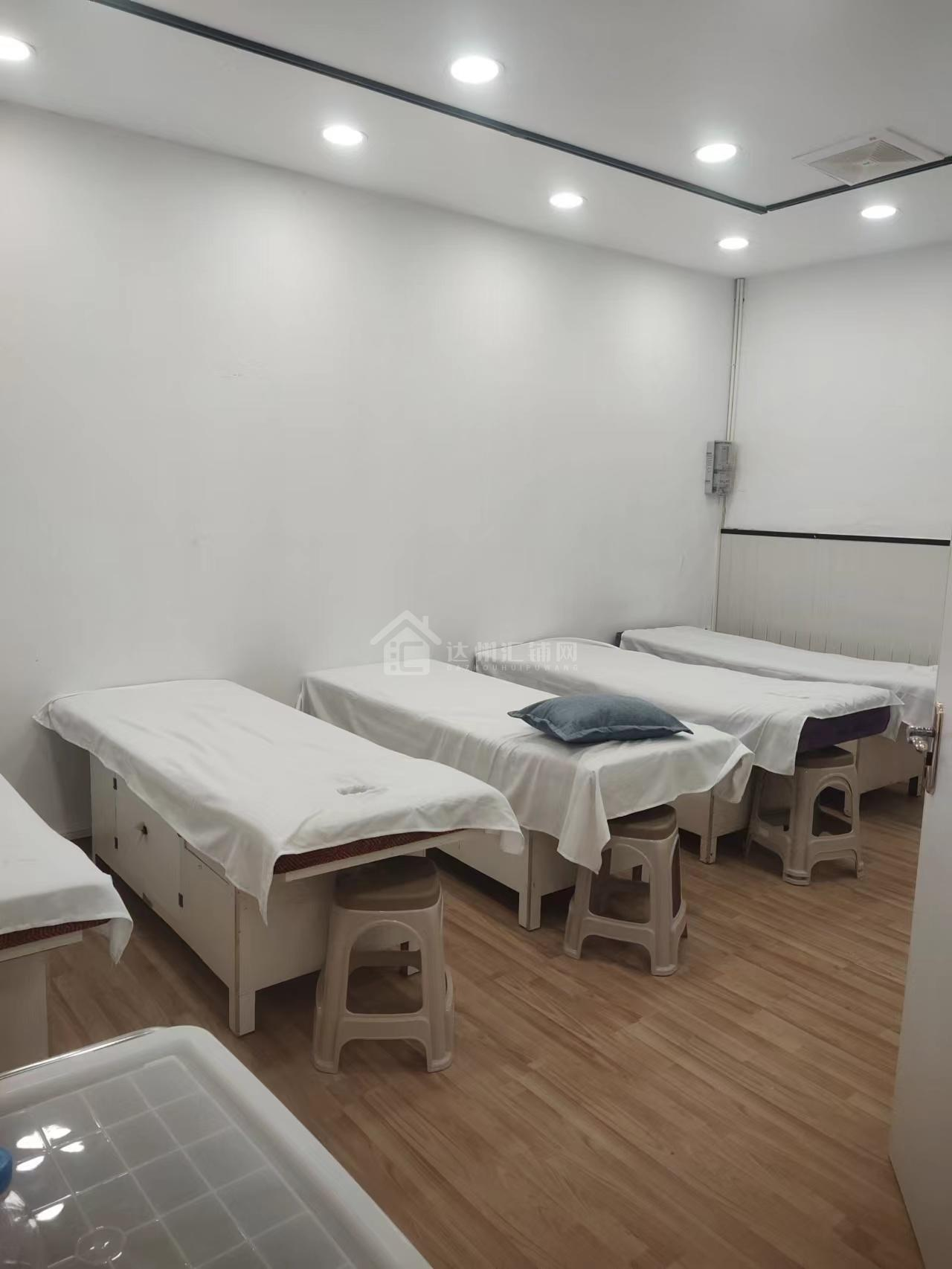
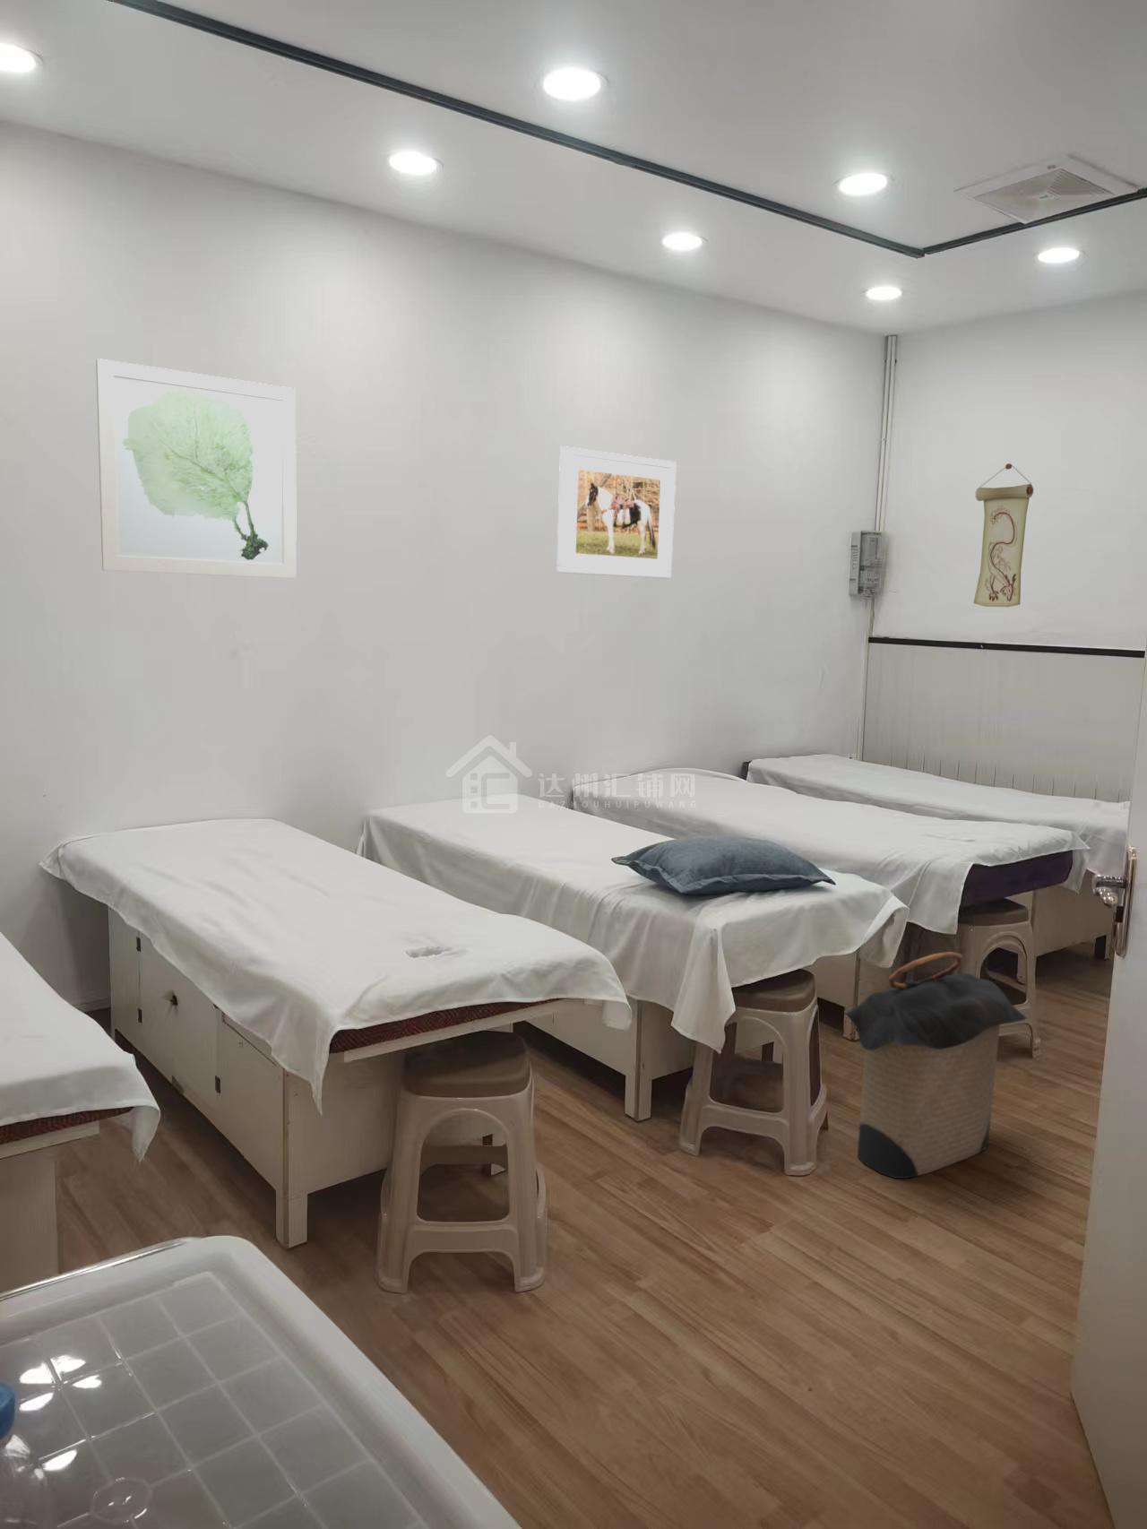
+ wall art (202, 475)
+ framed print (617, 516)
+ wall scroll (1000, 535)
+ laundry hamper (930, 1045)
